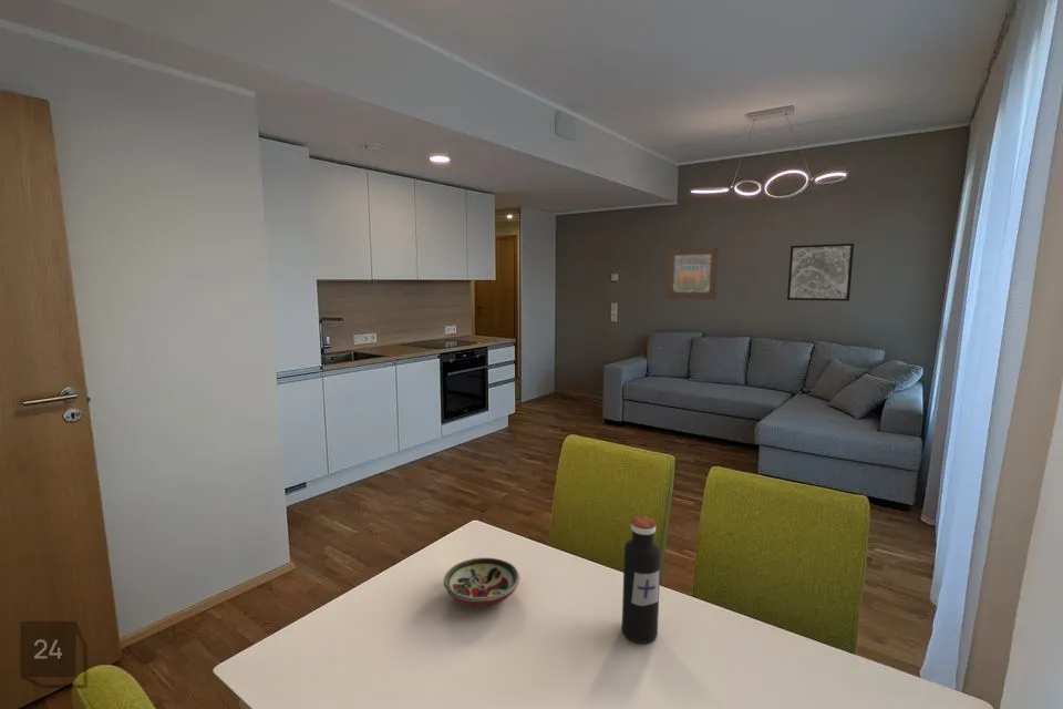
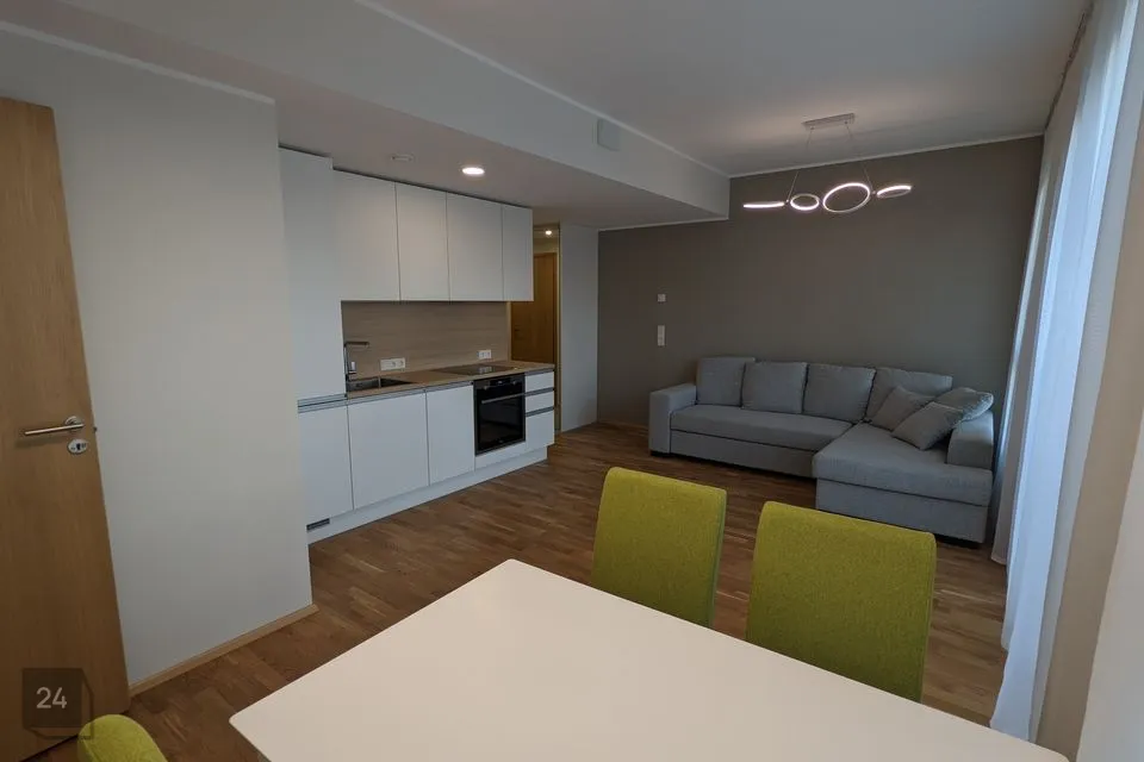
- wall art (819, 273)
- water bottle (641, 577)
- decorative bowl (482, 585)
- wall art (692, 274)
